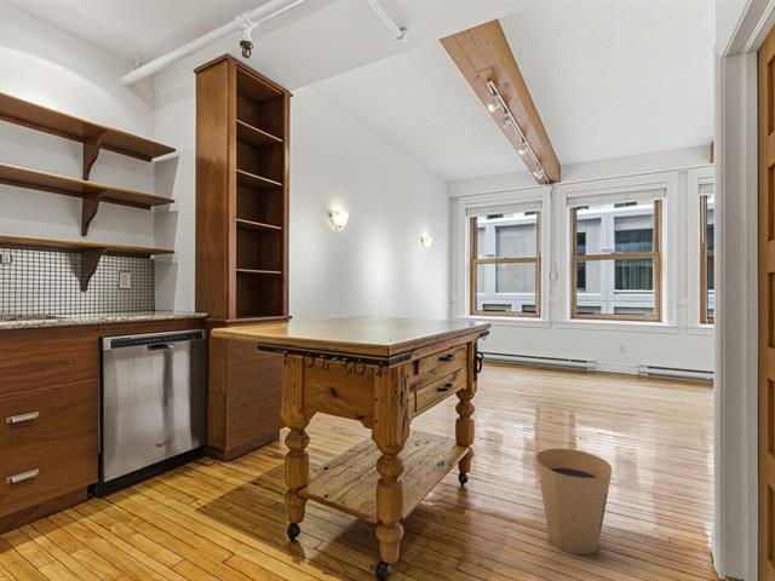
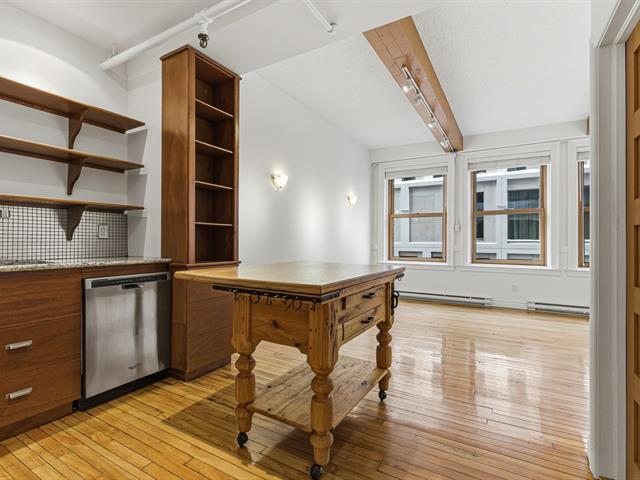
- trash can (573, 500)
